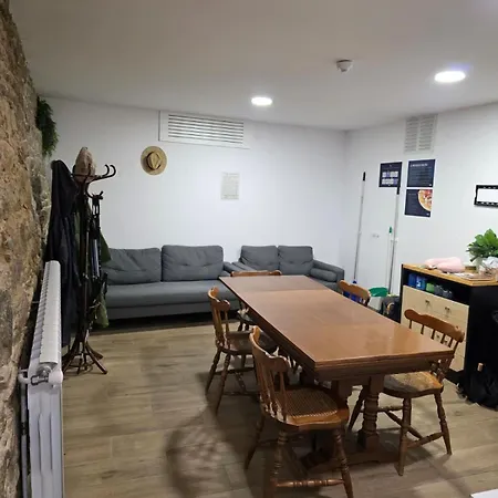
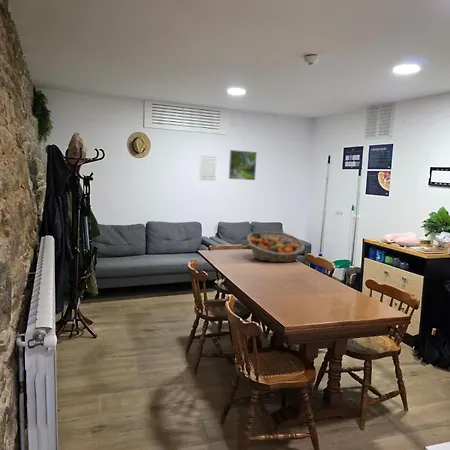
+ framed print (242, 165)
+ fruit basket (275, 246)
